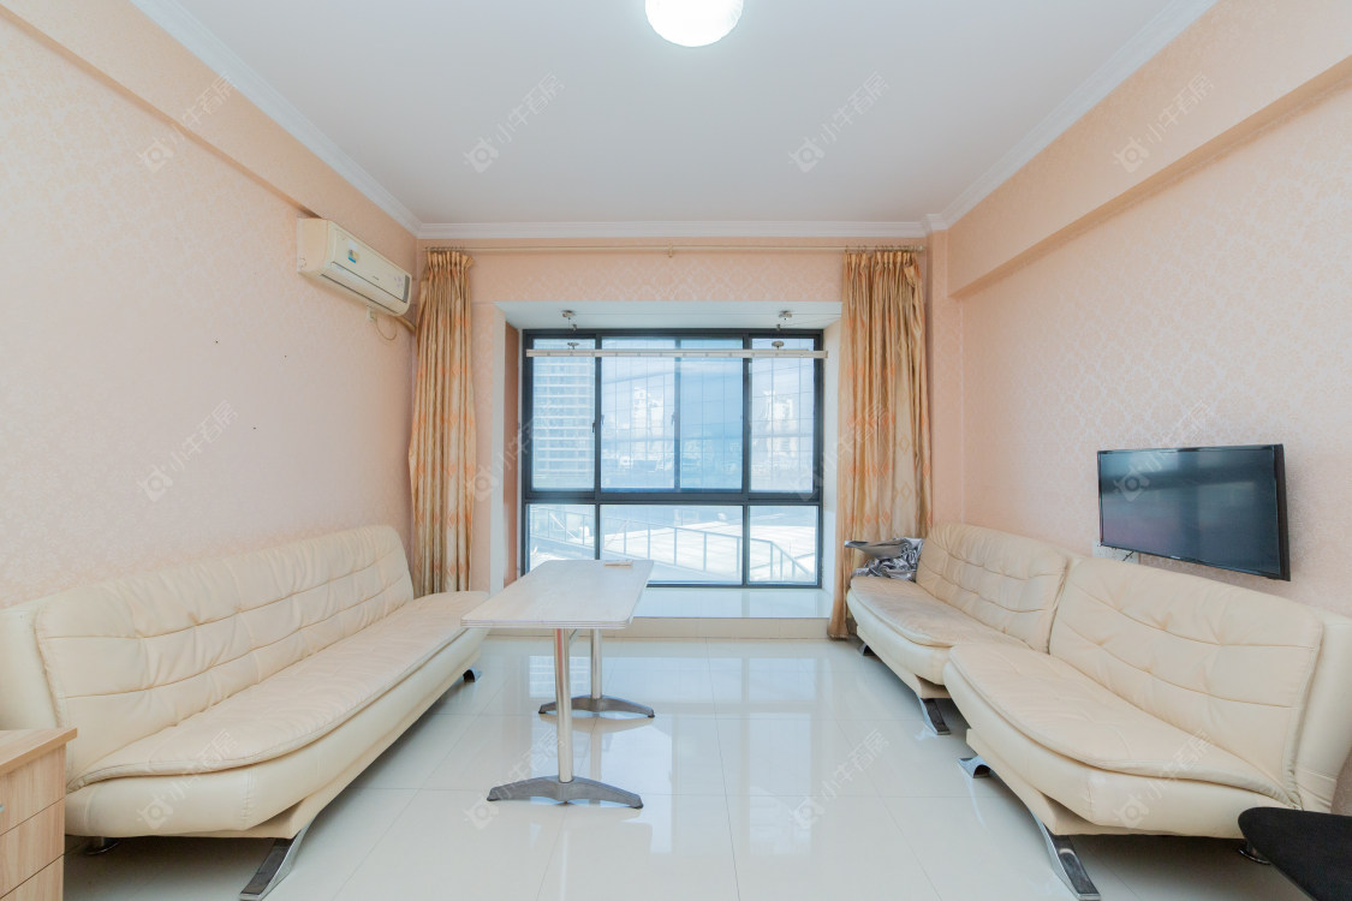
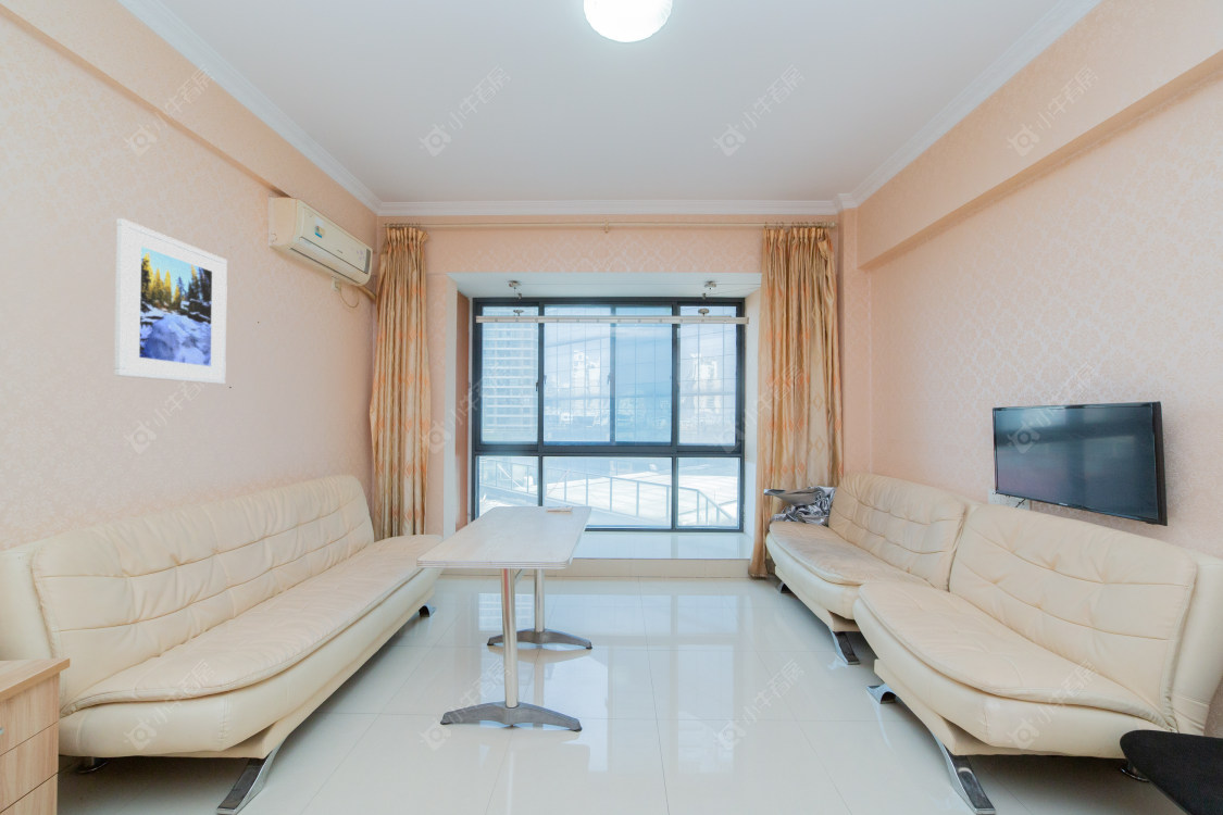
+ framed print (177, 311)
